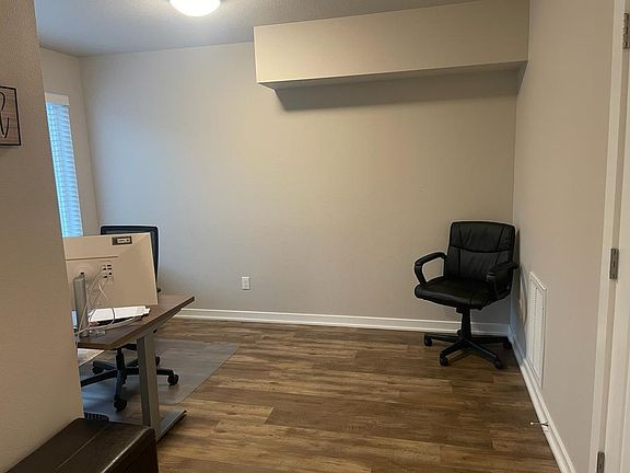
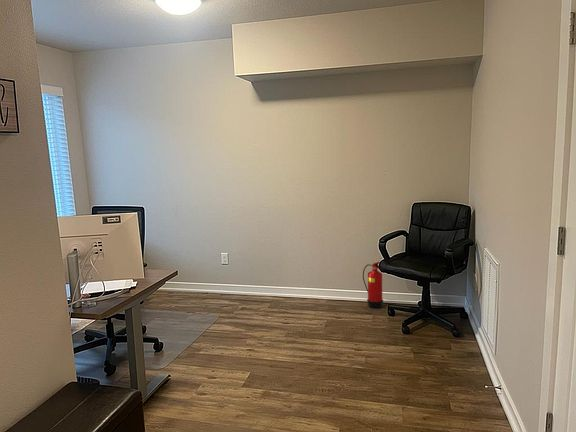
+ fire extinguisher (373, 282)
